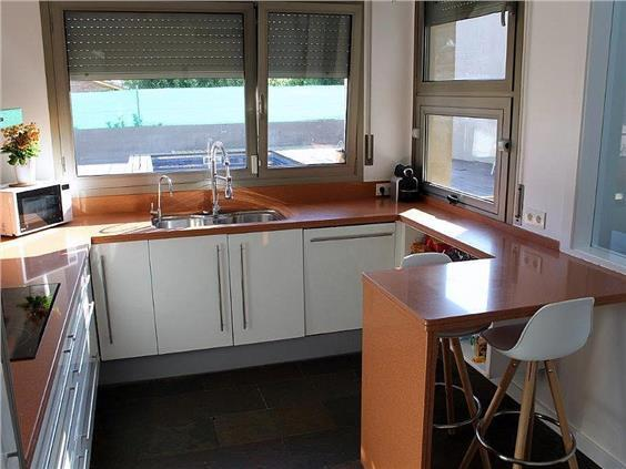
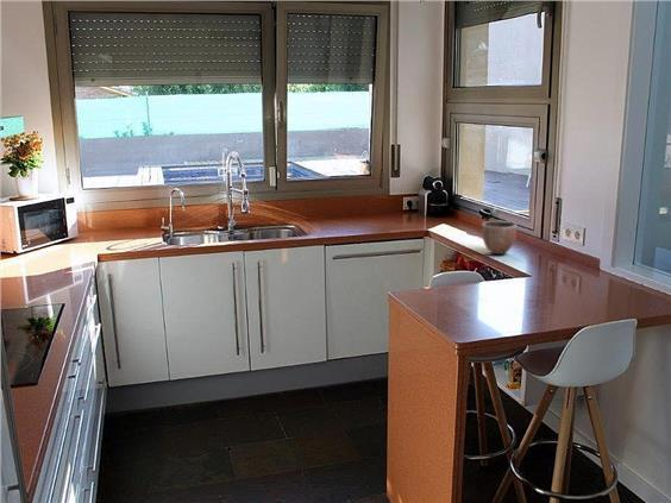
+ decorative bowl (498, 238)
